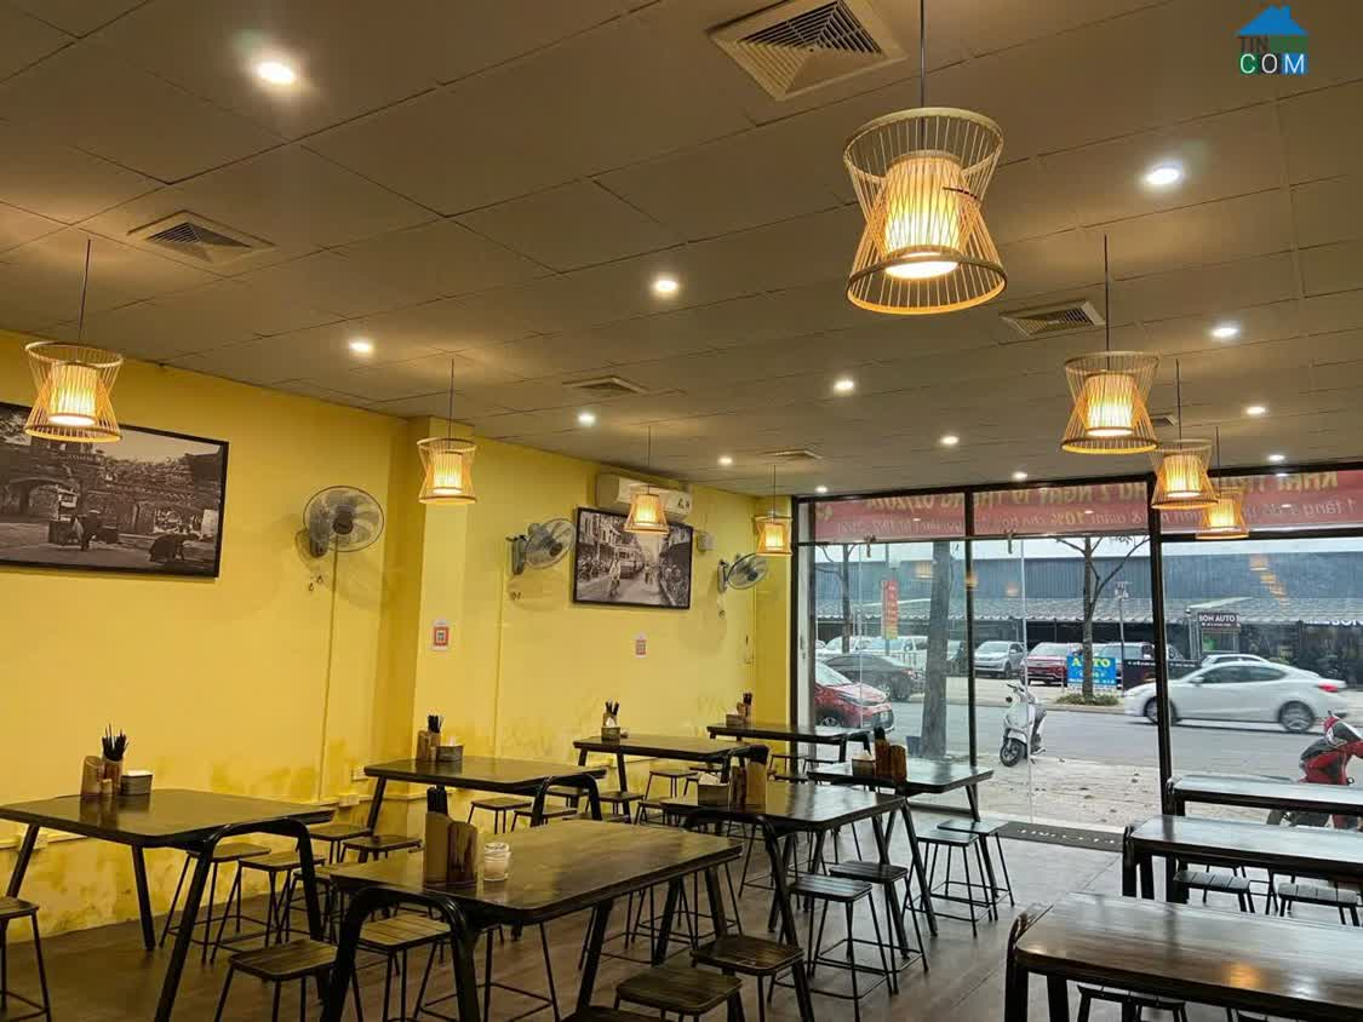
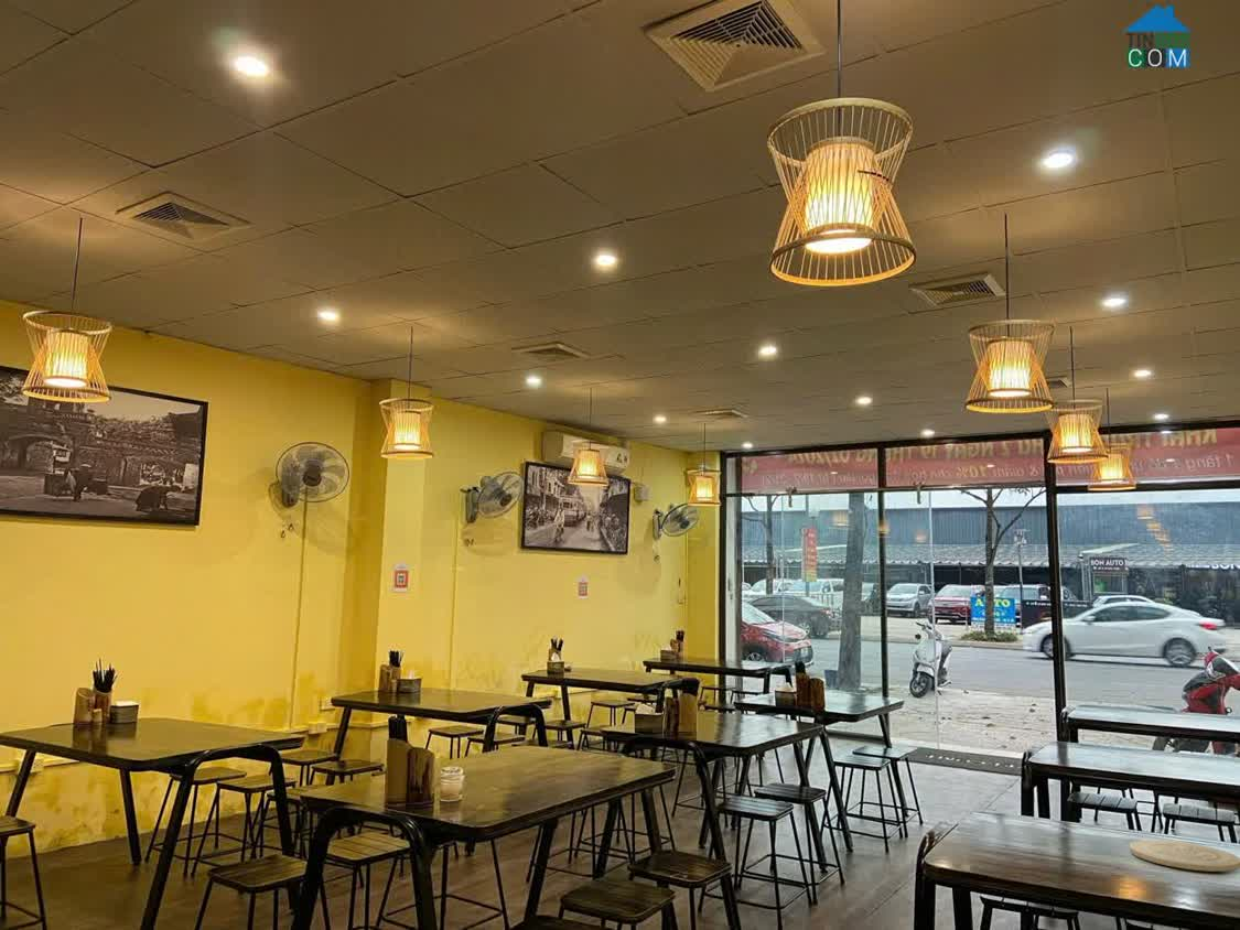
+ plate (1184, 854)
